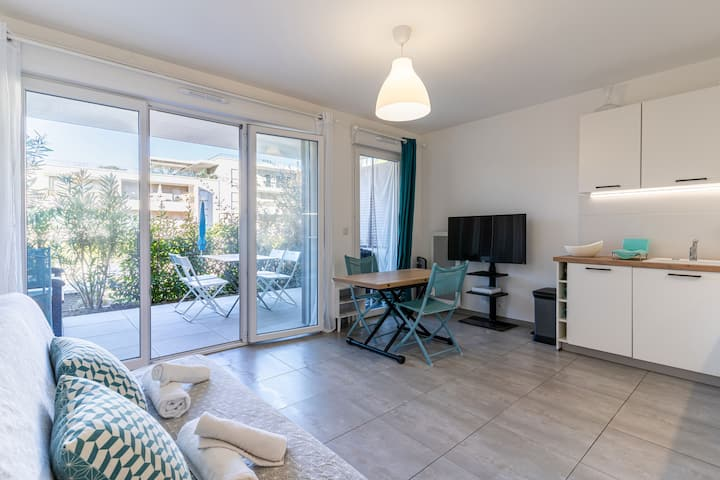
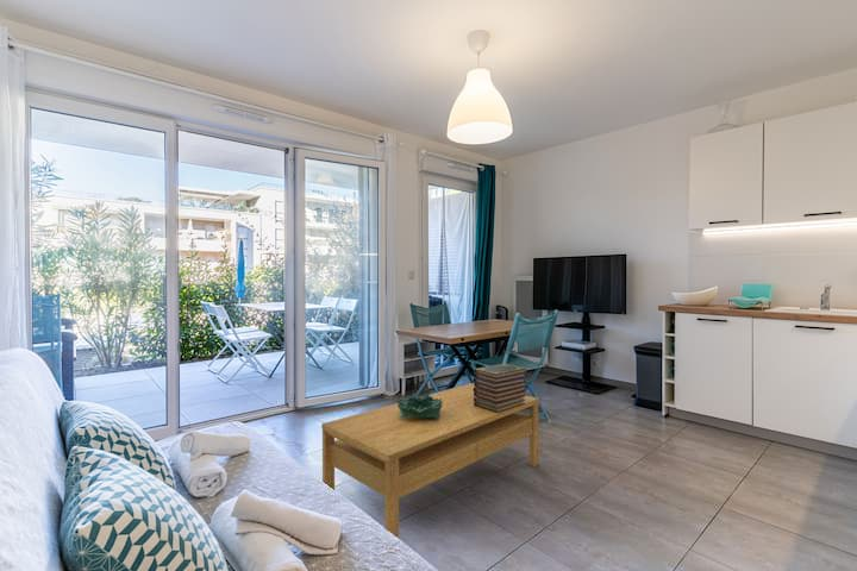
+ coffee table (440, 446)
+ book stack (500, 387)
+ decorative bowl (420, 406)
